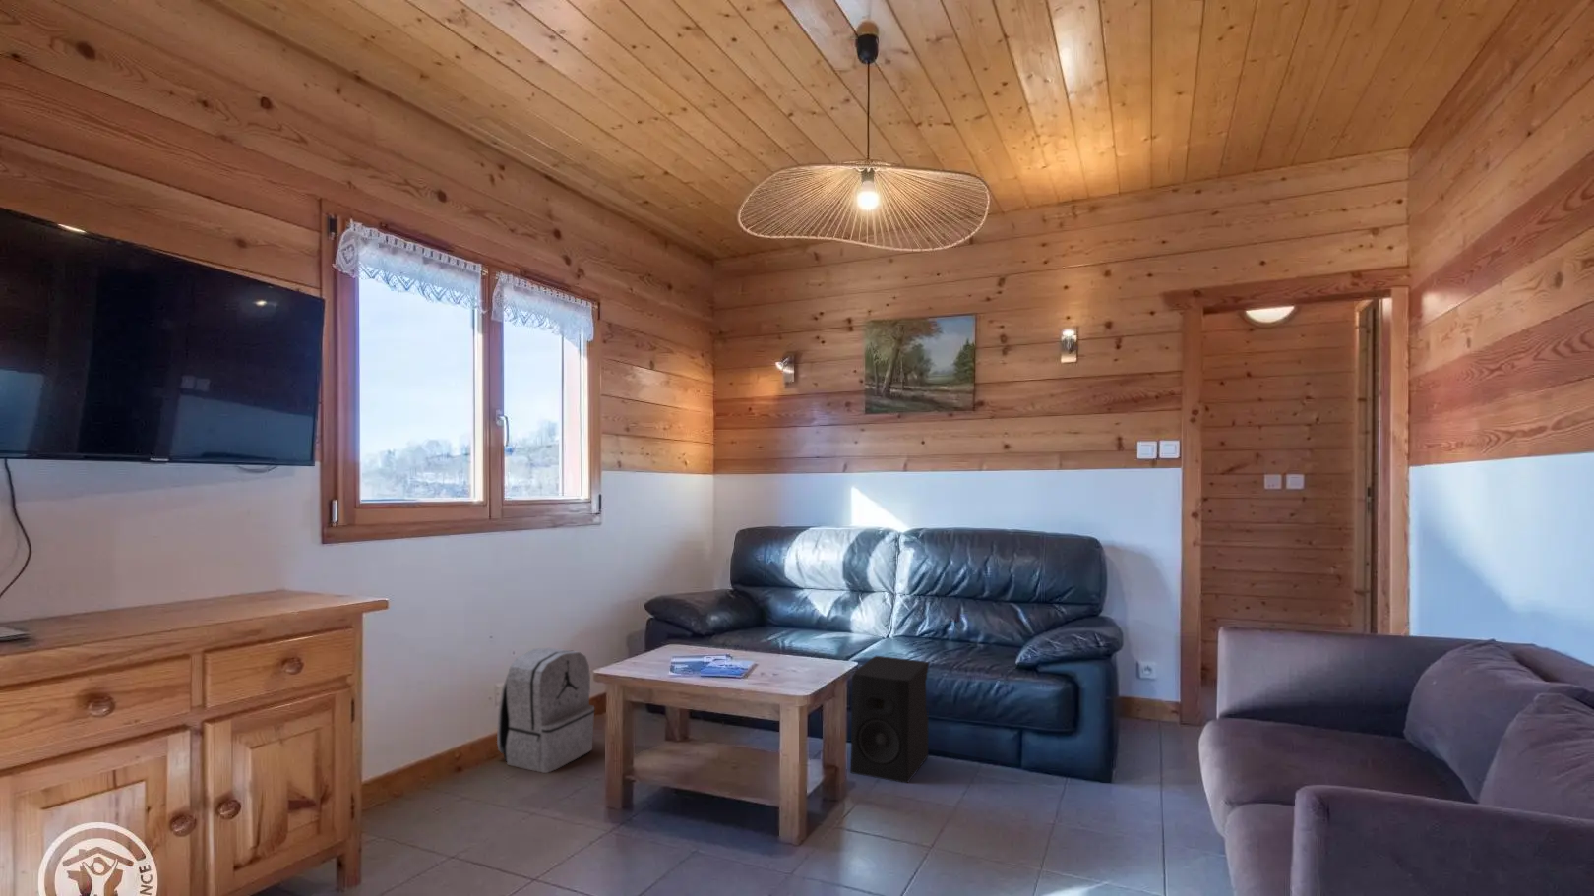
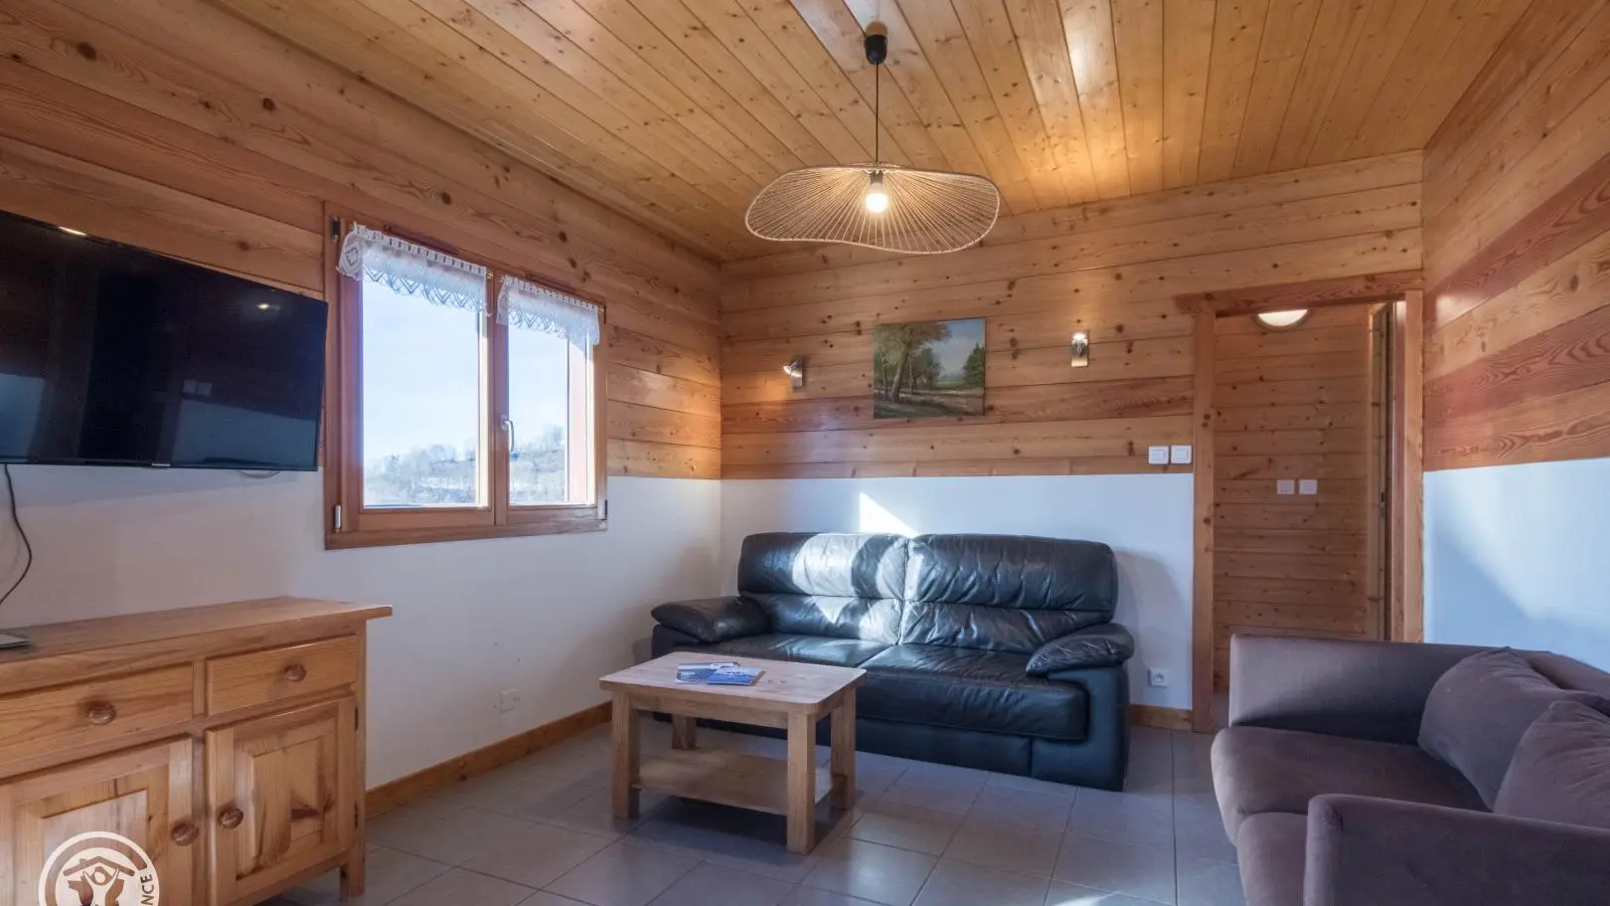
- speaker (890, 715)
- backpack (544, 703)
